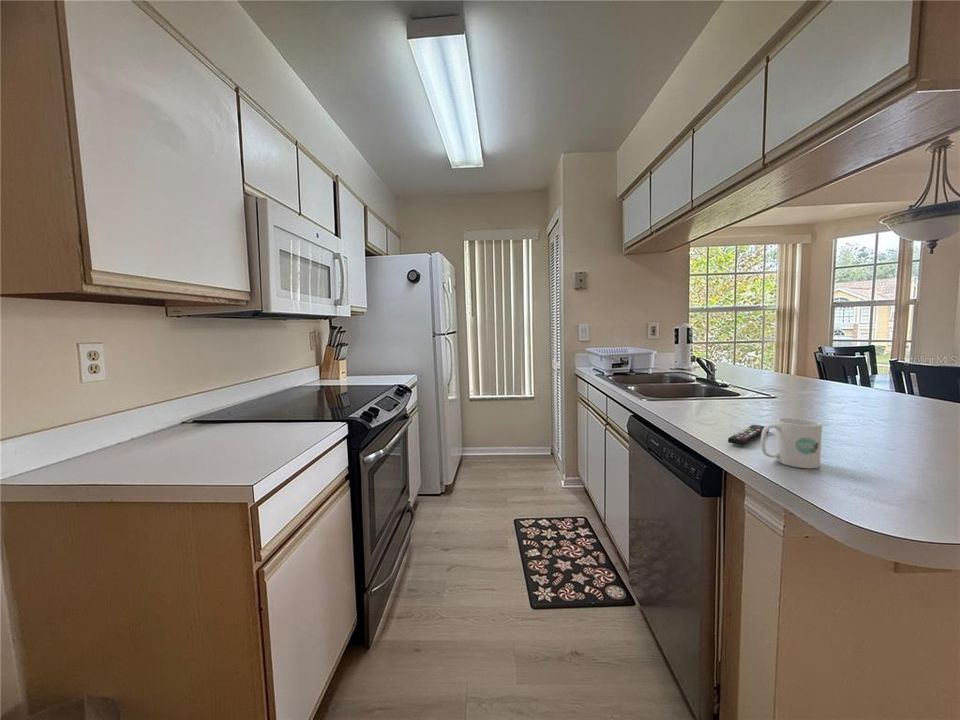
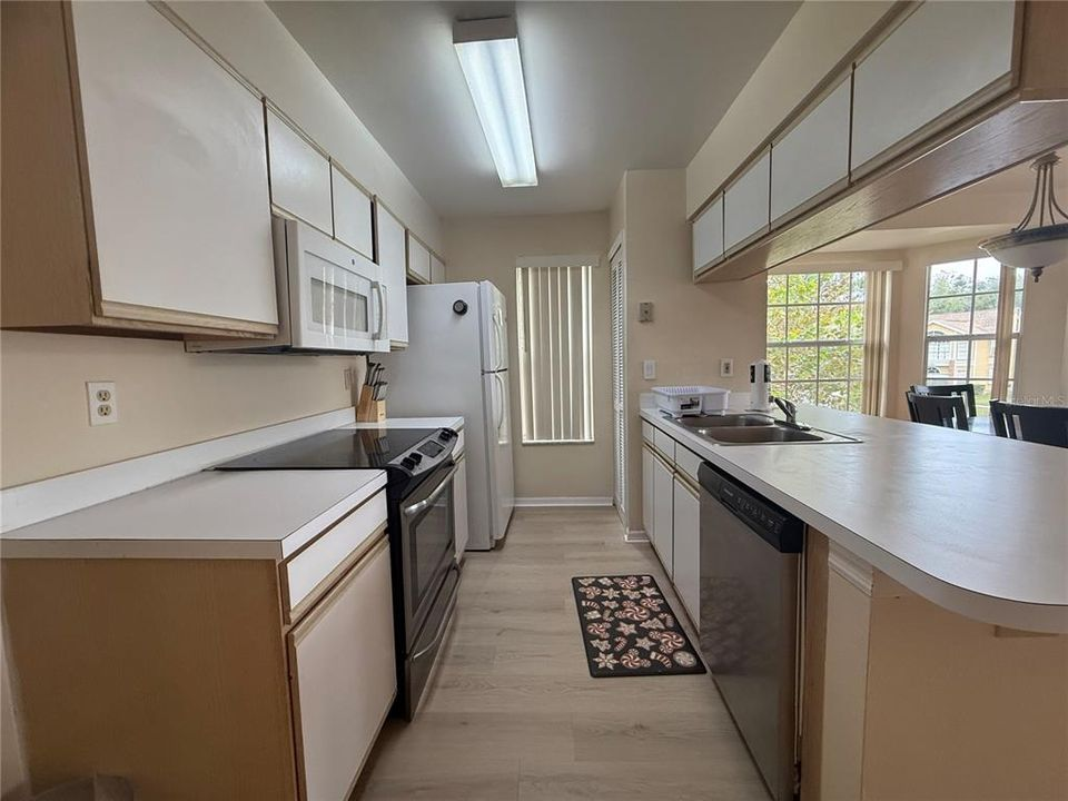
- mug (789, 441)
- remote control (749, 434)
